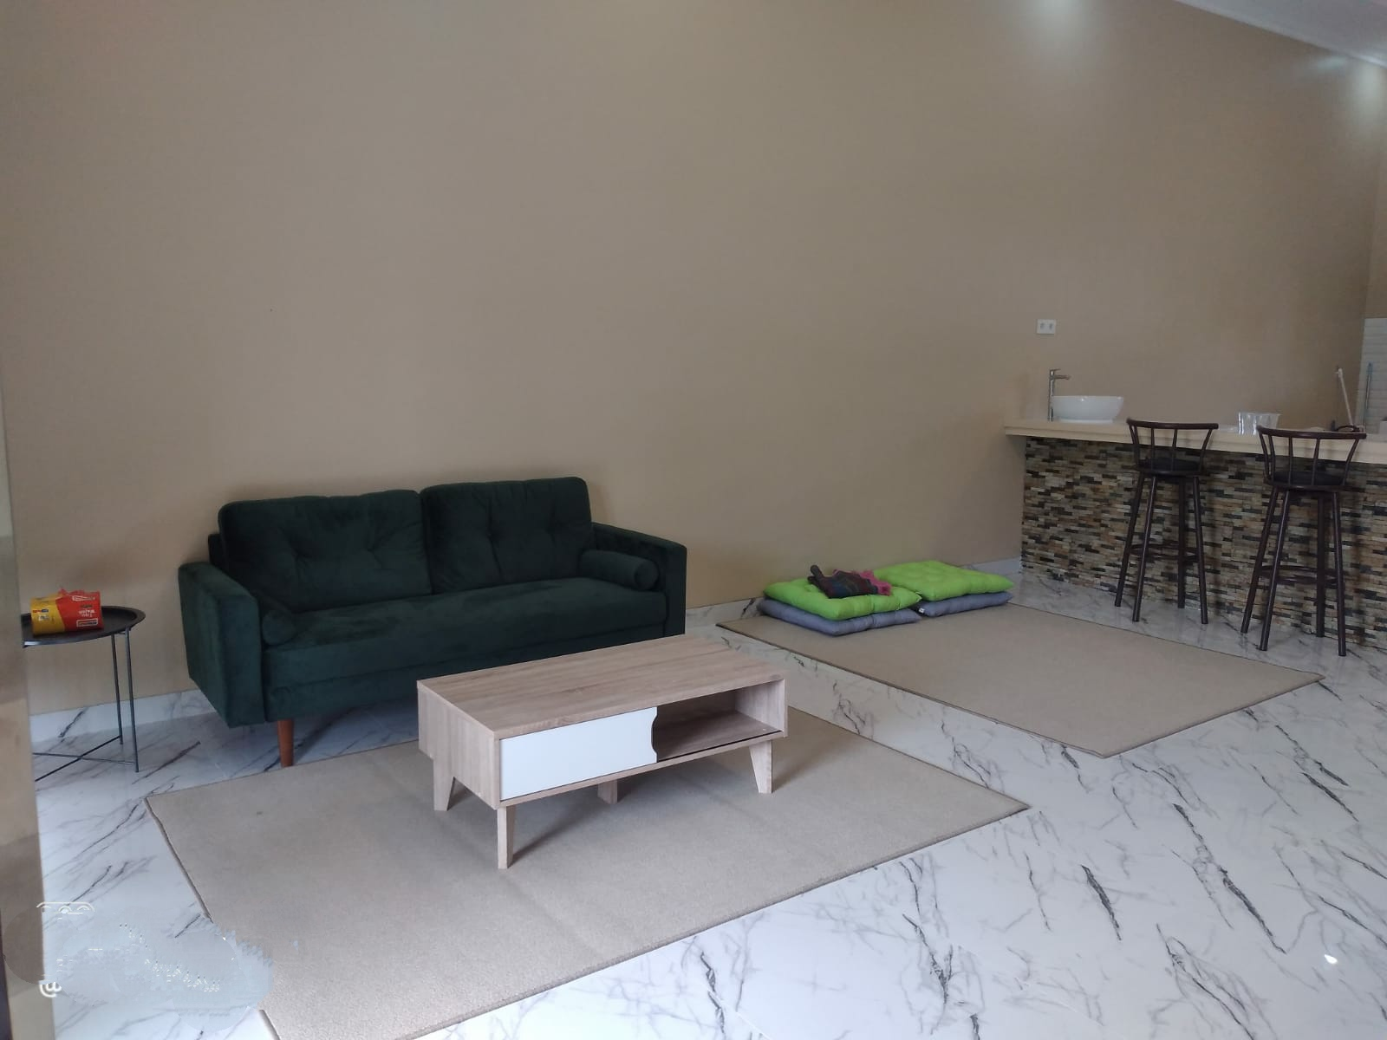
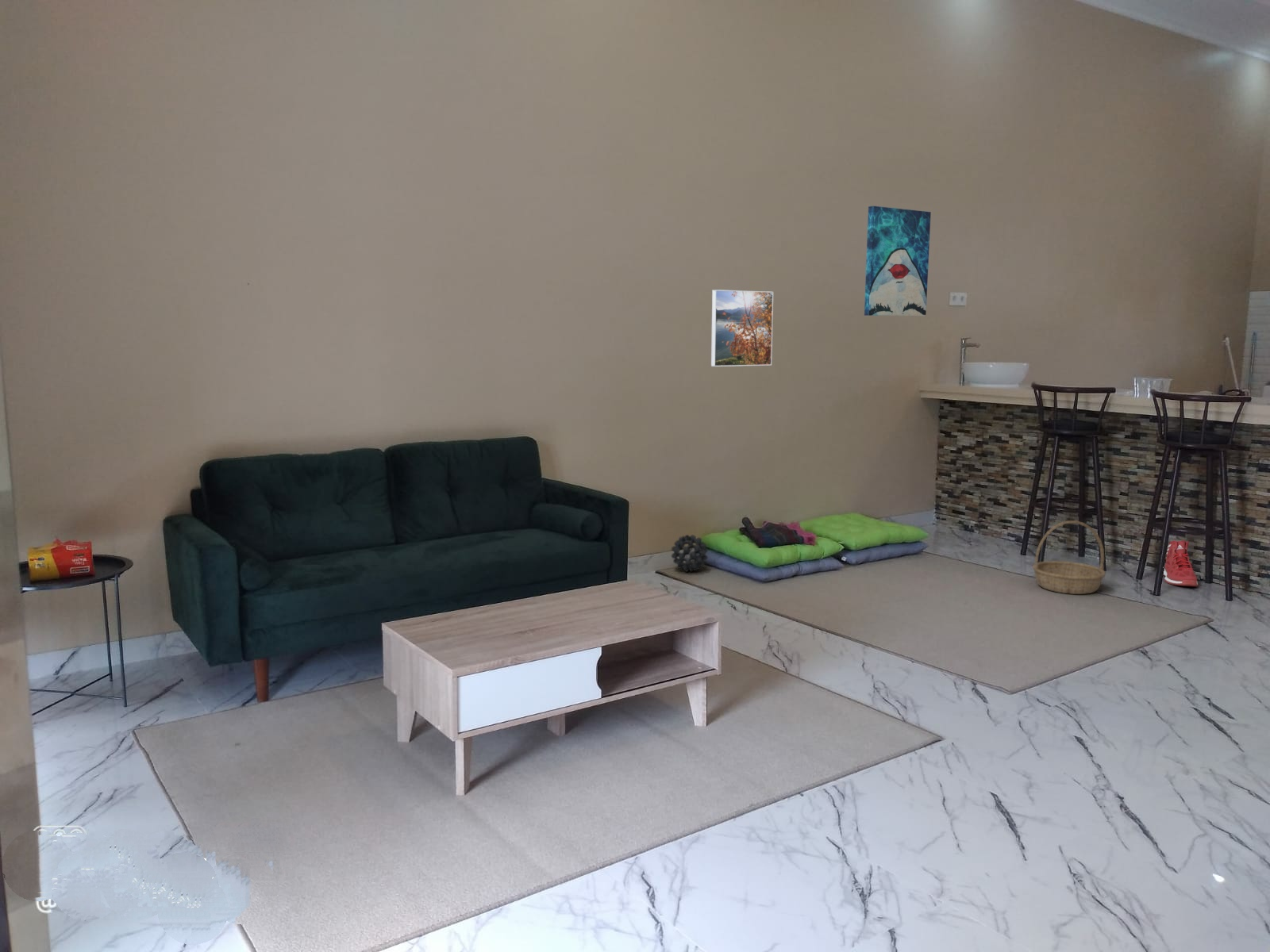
+ sneaker (1180, 561)
+ basket (1069, 562)
+ wall art (898, 263)
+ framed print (742, 328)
+ decorative ball (689, 552)
